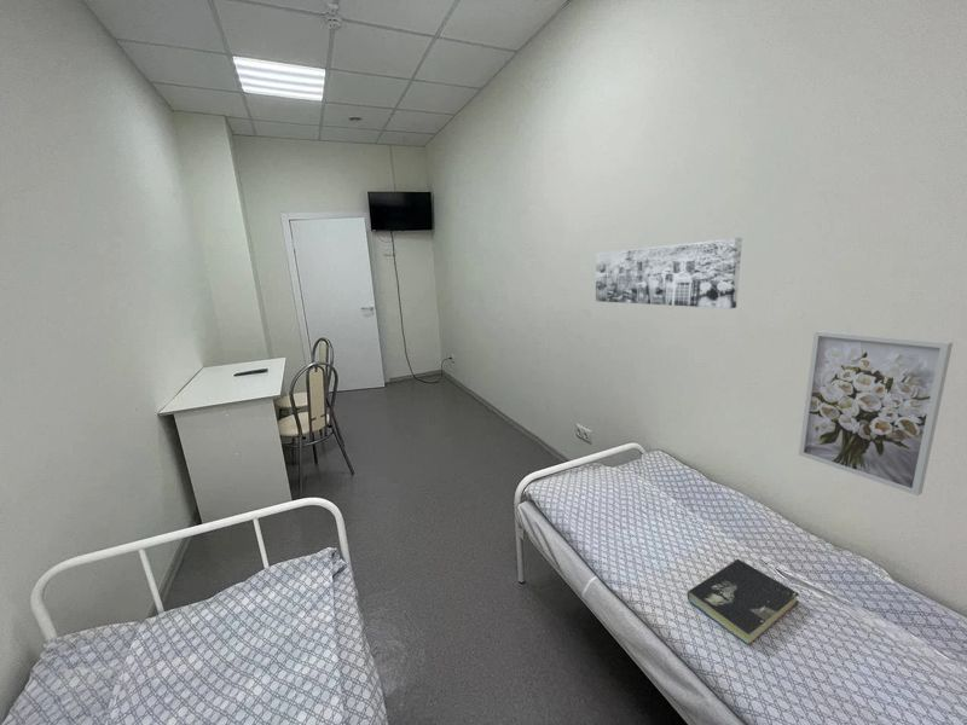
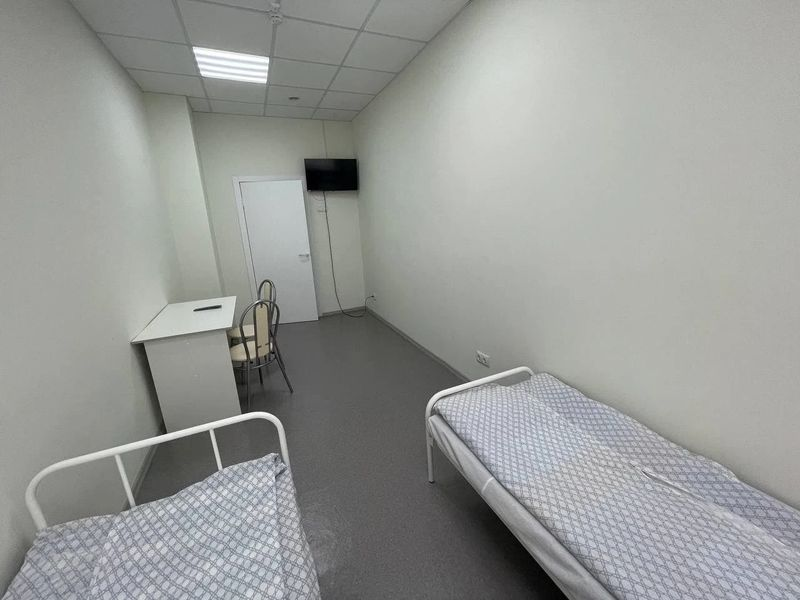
- book (741, 596)
- wall art (654, 276)
- wall art (864, 406)
